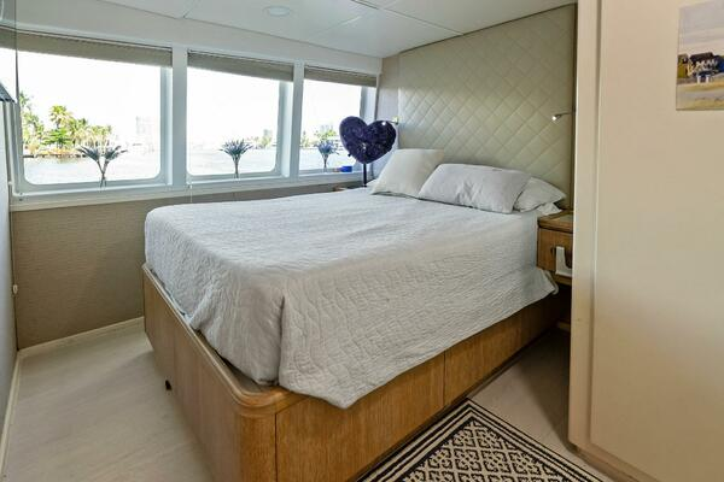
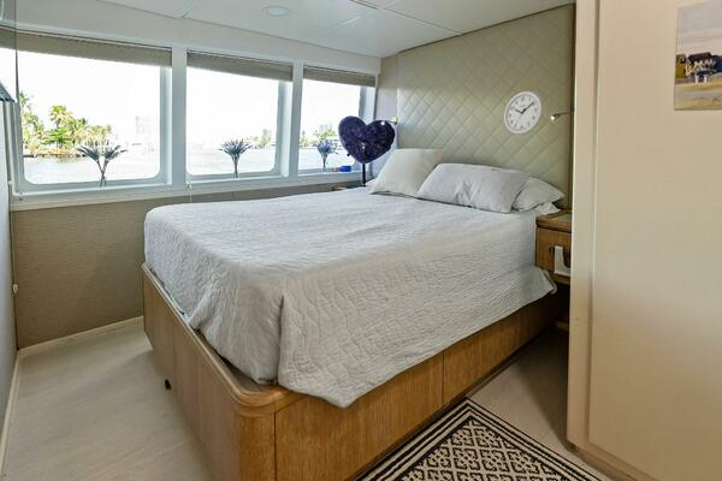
+ wall clock (521, 113)
